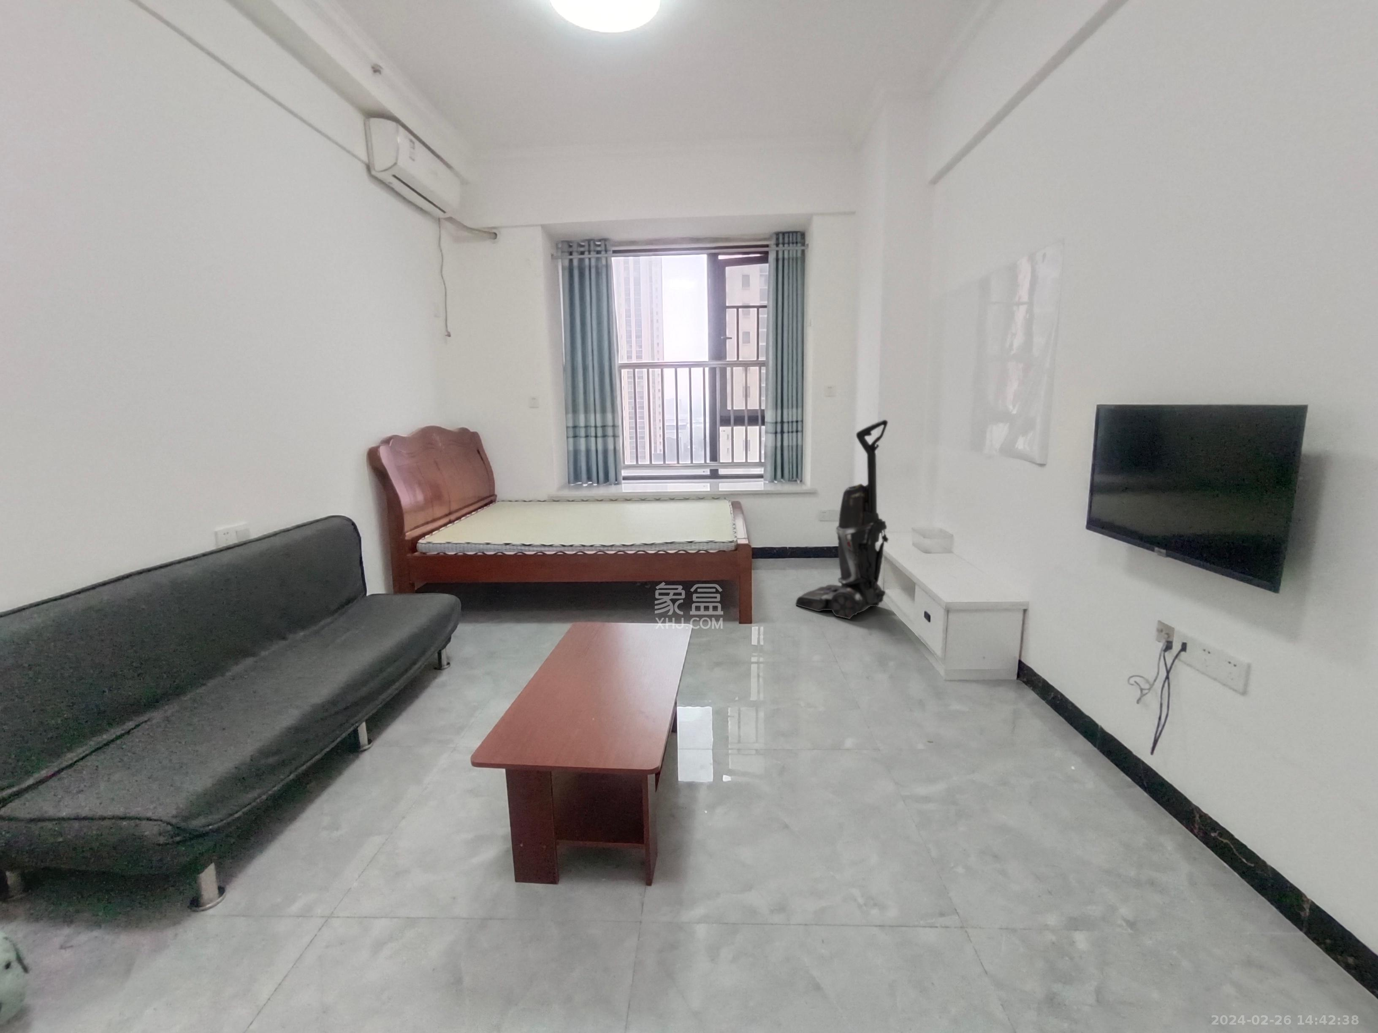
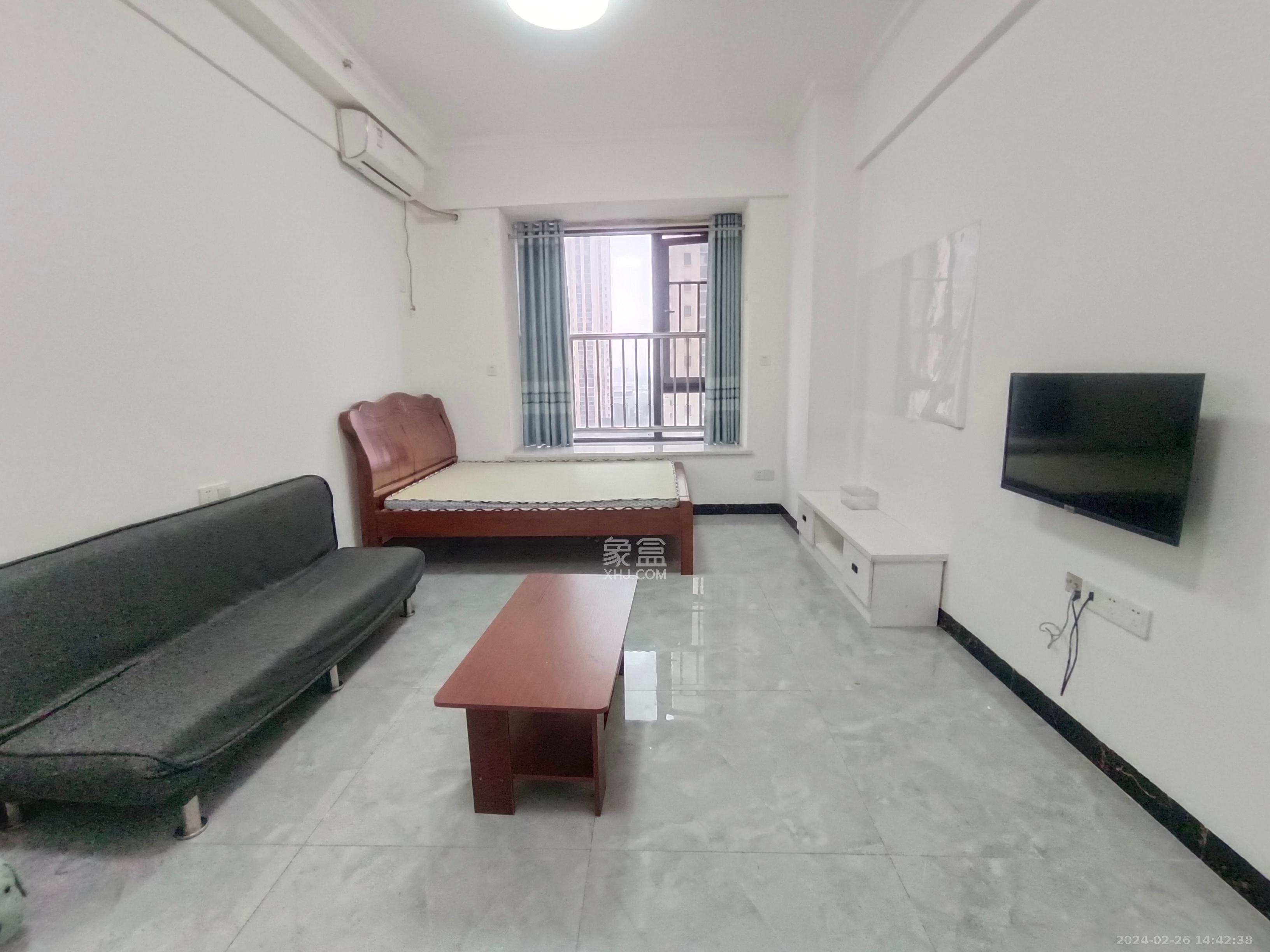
- vacuum cleaner (842, 515)
